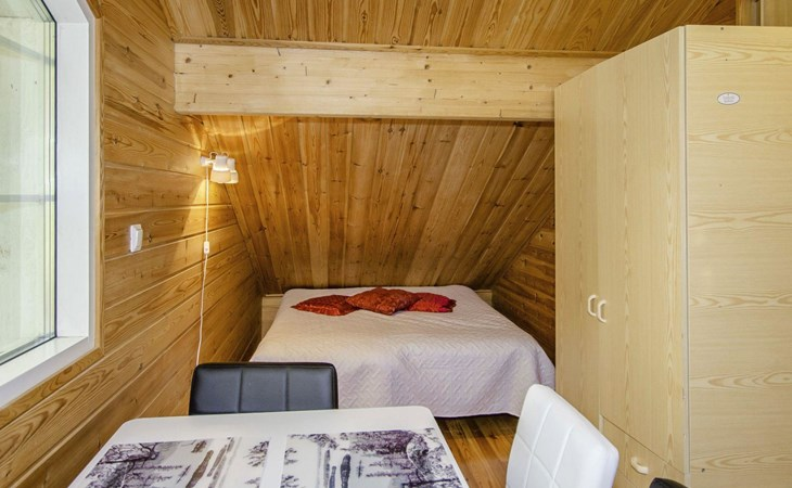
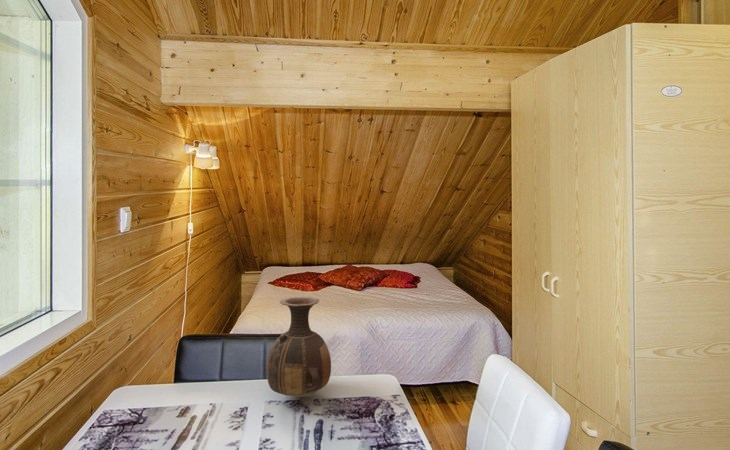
+ vase (299, 349)
